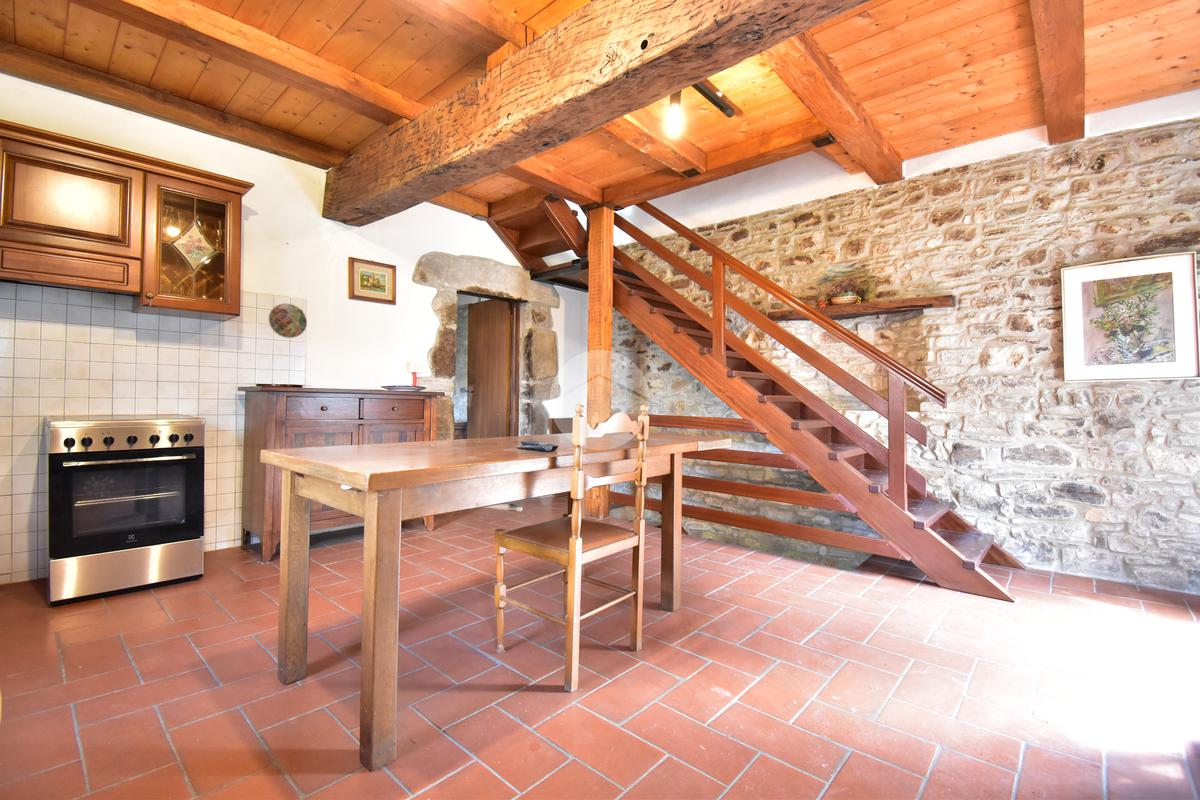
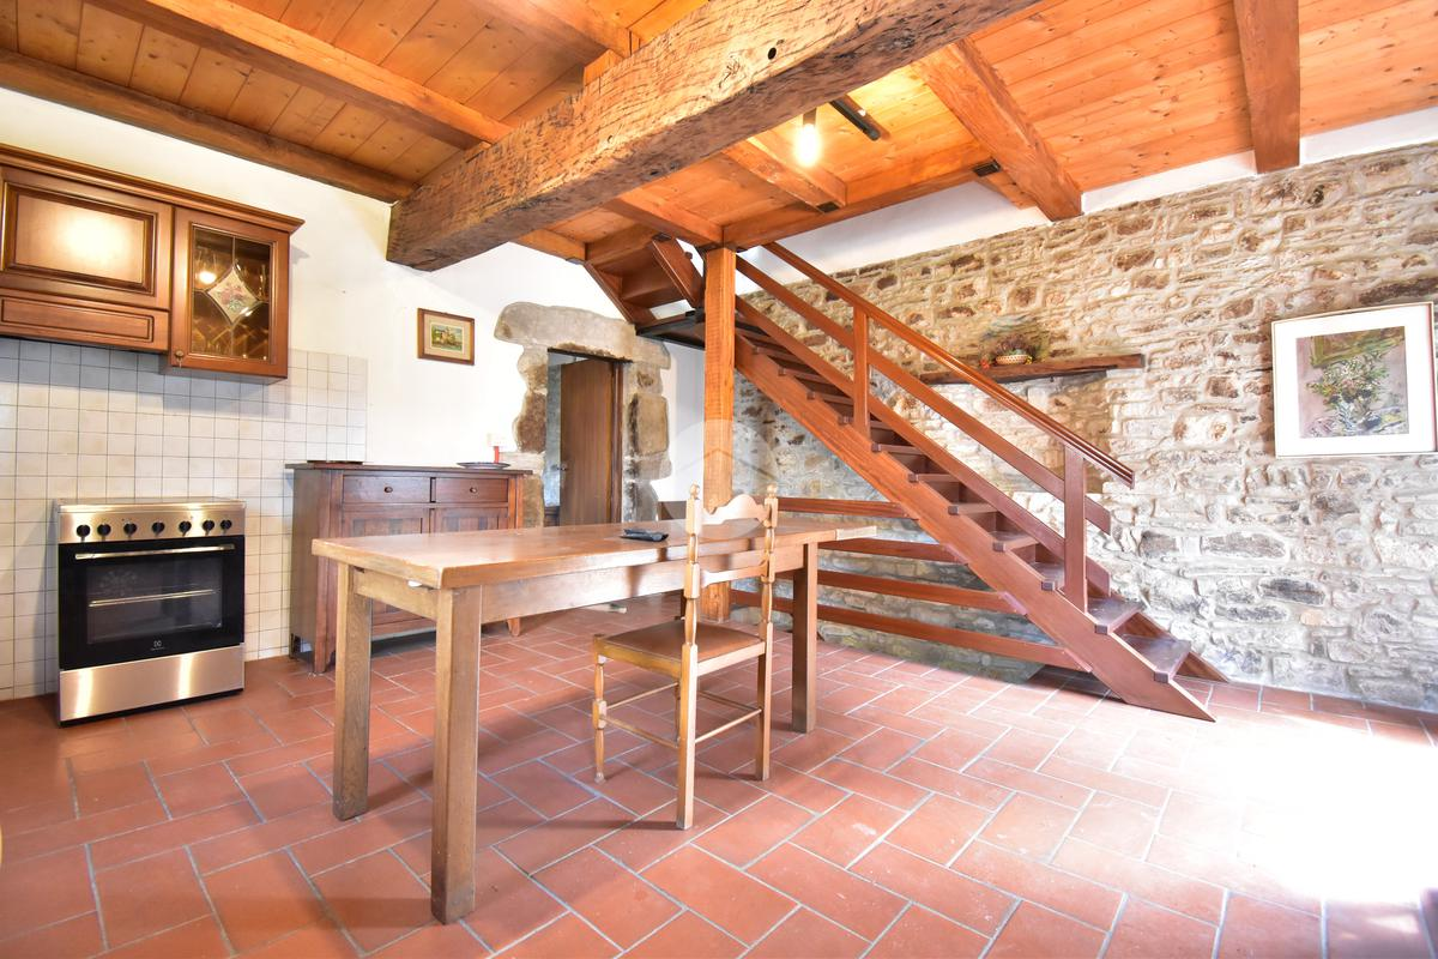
- decorative plate (288, 320)
